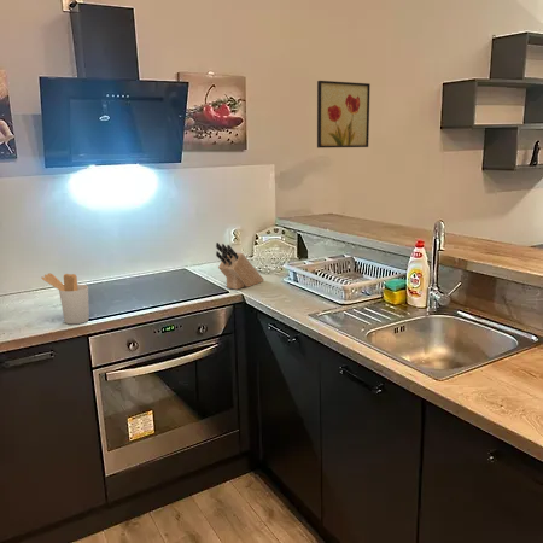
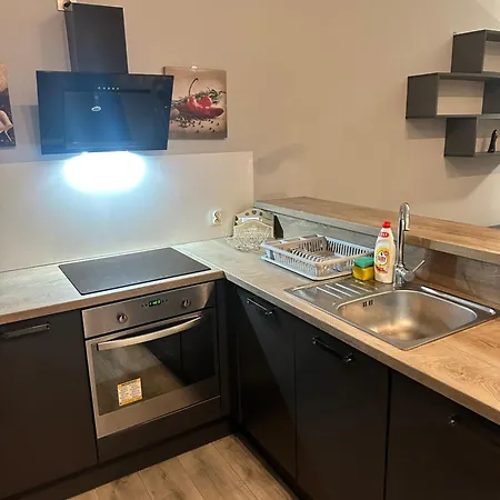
- wall art (343, 115)
- utensil holder (66, 296)
- knife block (238, 263)
